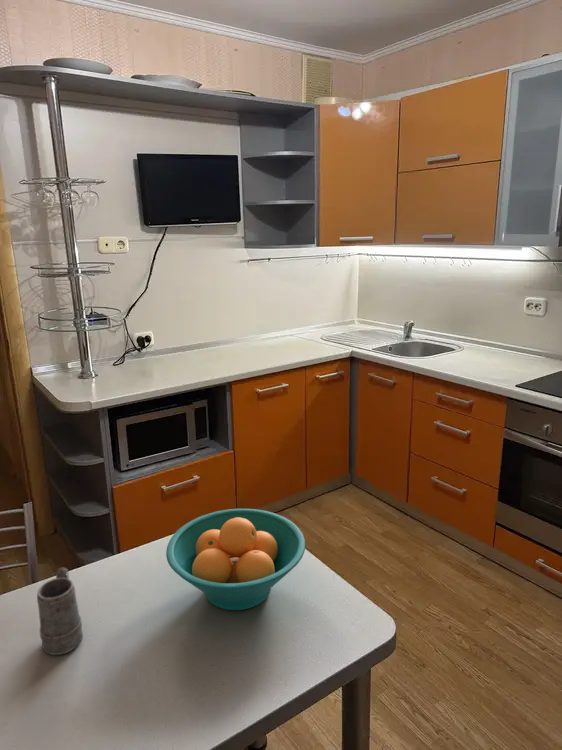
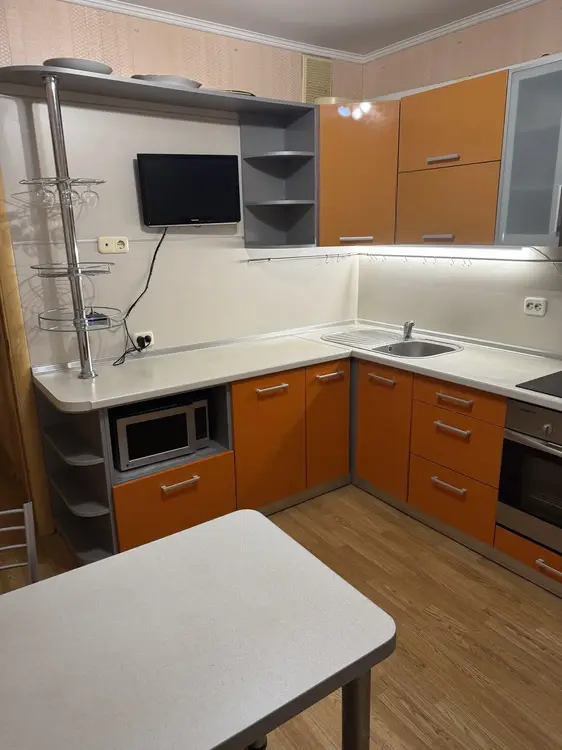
- fruit bowl (237, 555)
- mug (61, 608)
